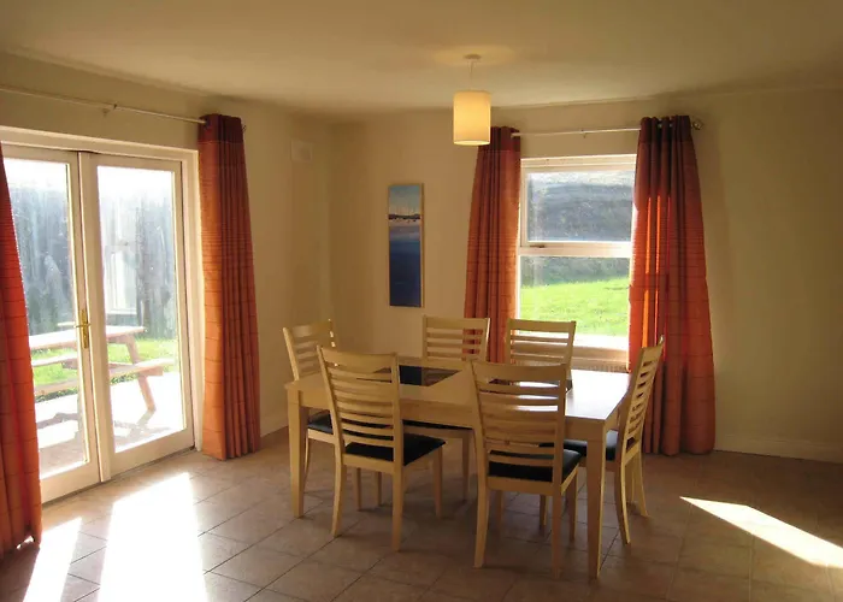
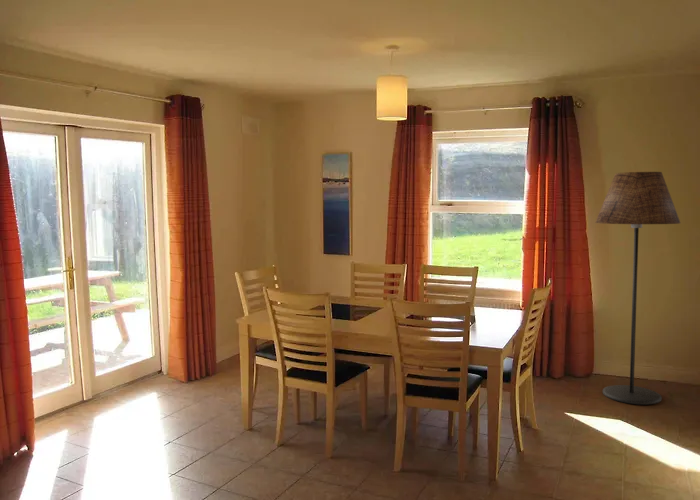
+ floor lamp (634, 285)
